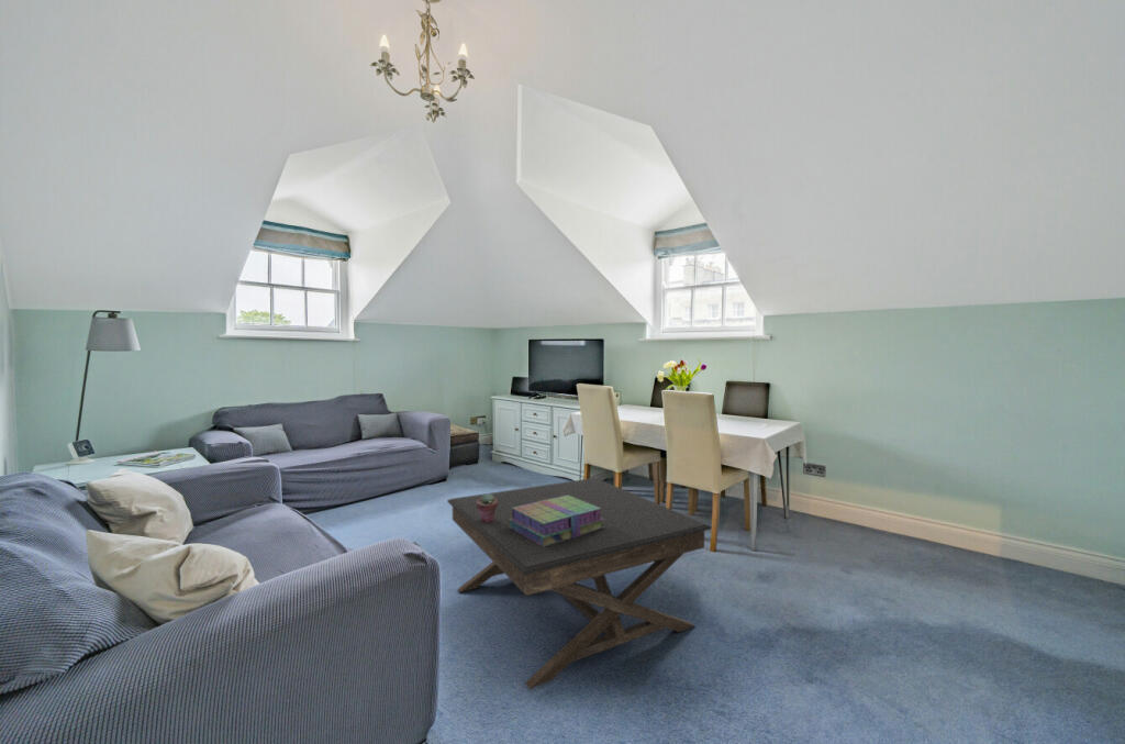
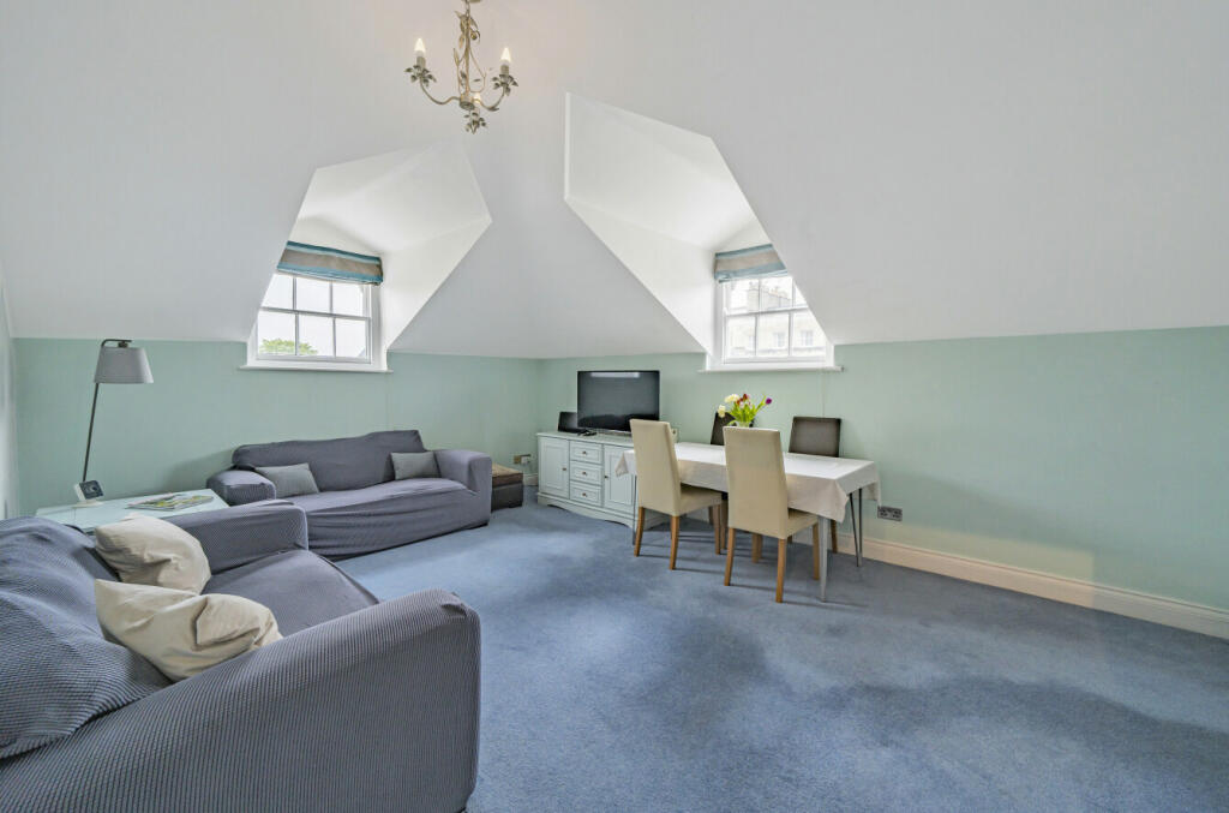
- potted succulent (487, 506)
- coffee table (569, 558)
- stack of books (556, 517)
